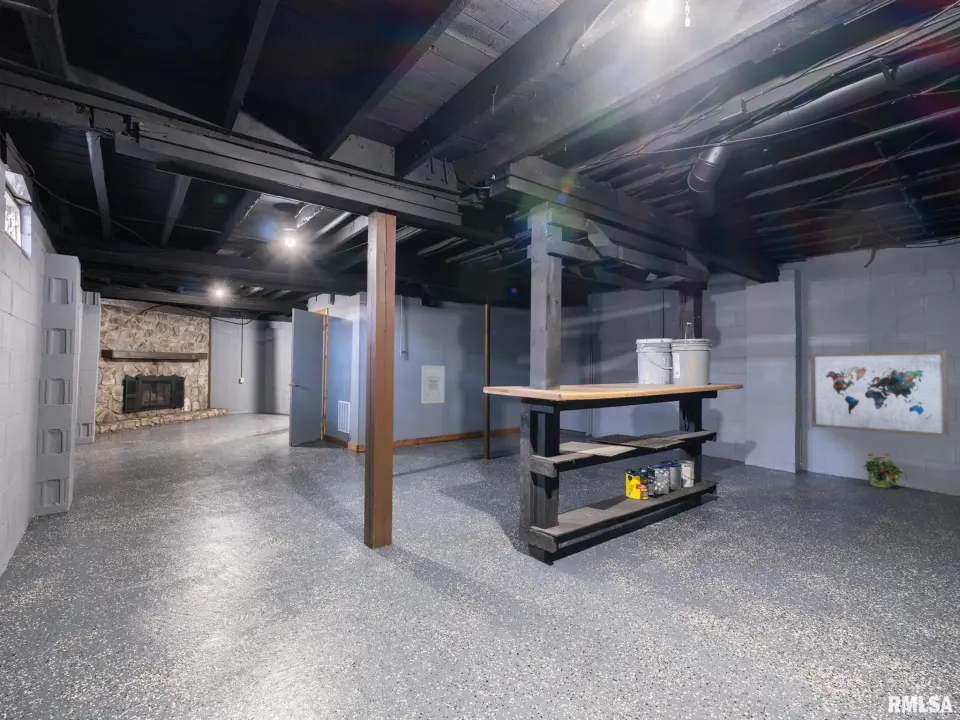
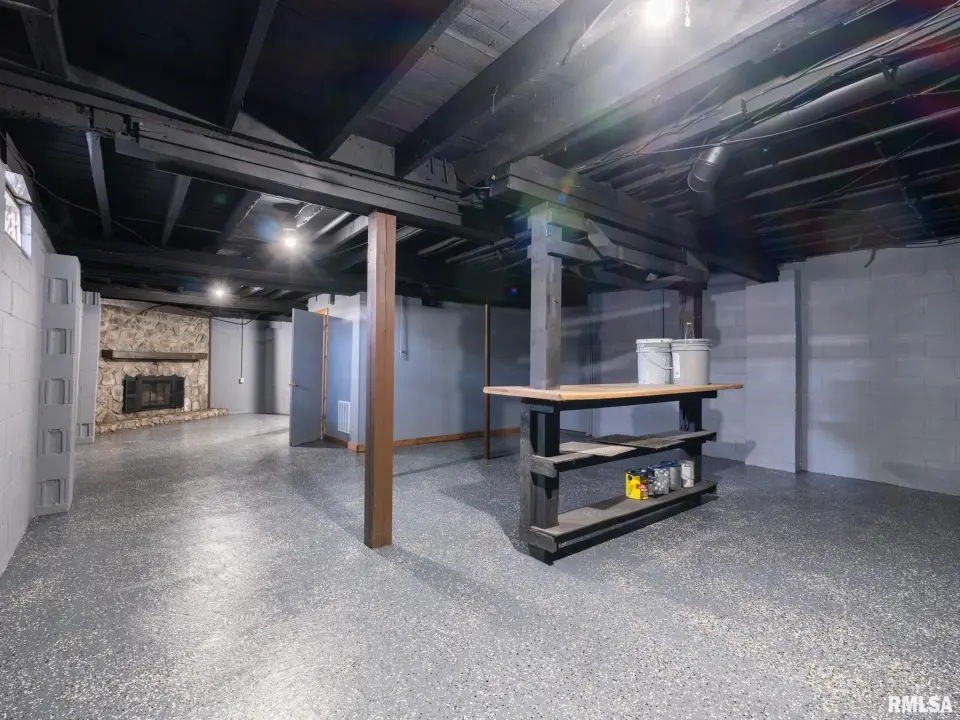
- wall art (873, 391)
- potted plant (884, 470)
- wall art (433, 384)
